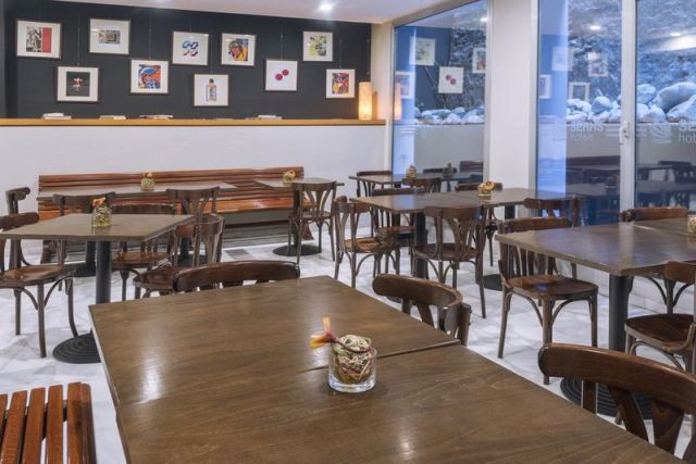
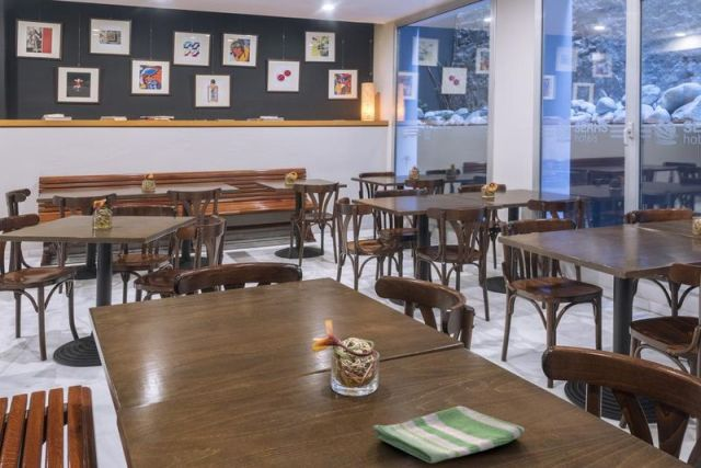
+ dish towel (448, 431)
